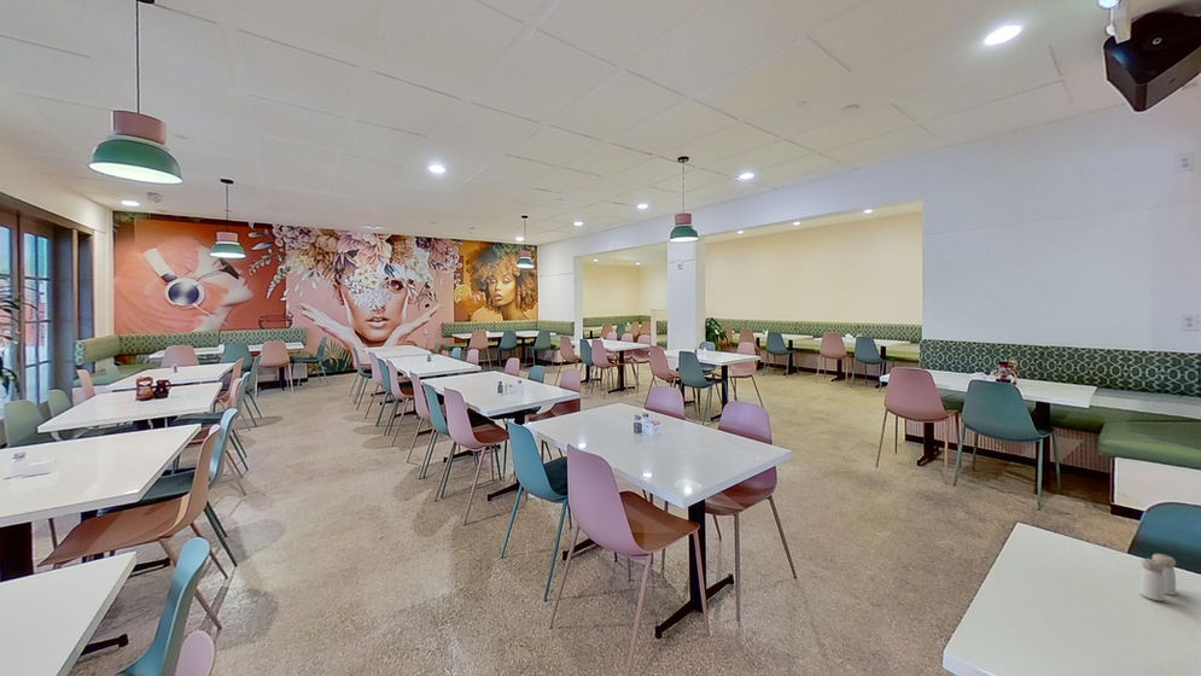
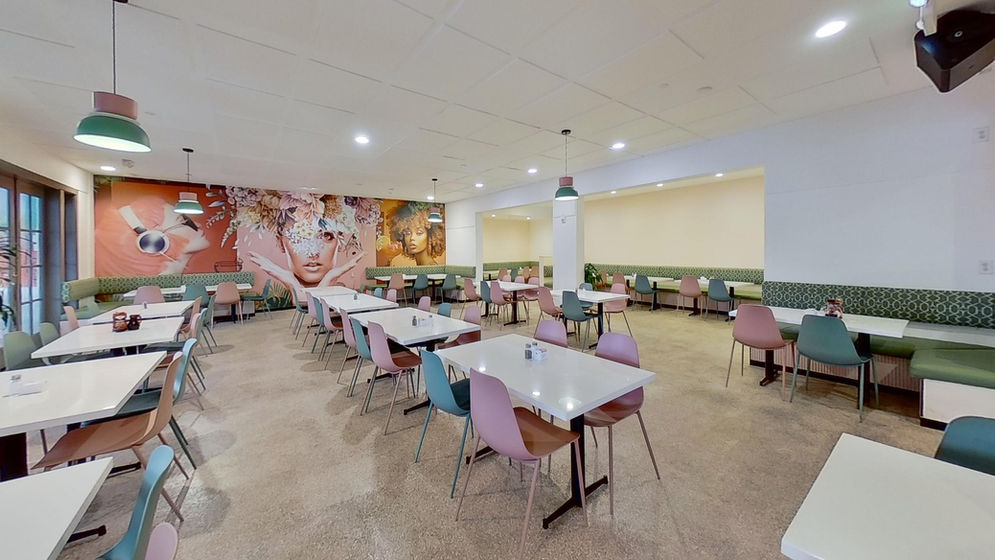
- salt and pepper shaker (1158, 576)
